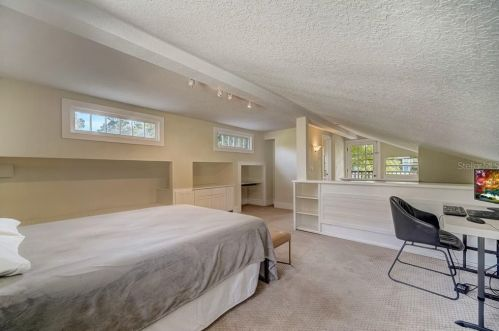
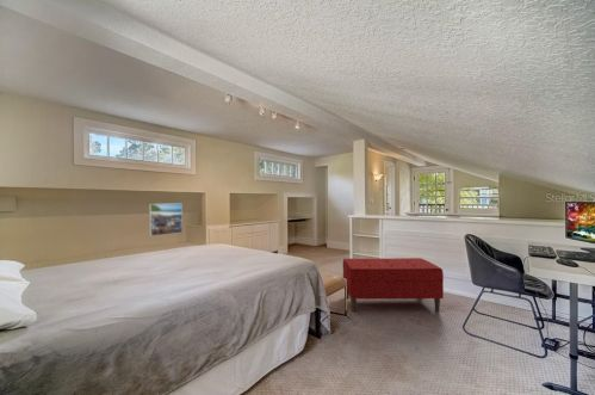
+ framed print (166, 218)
+ bench (389, 283)
